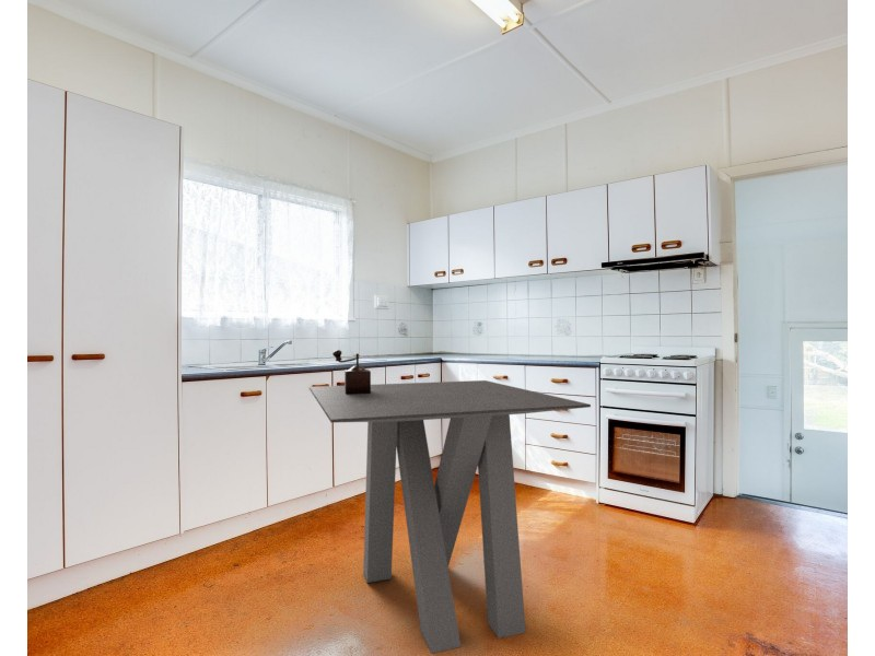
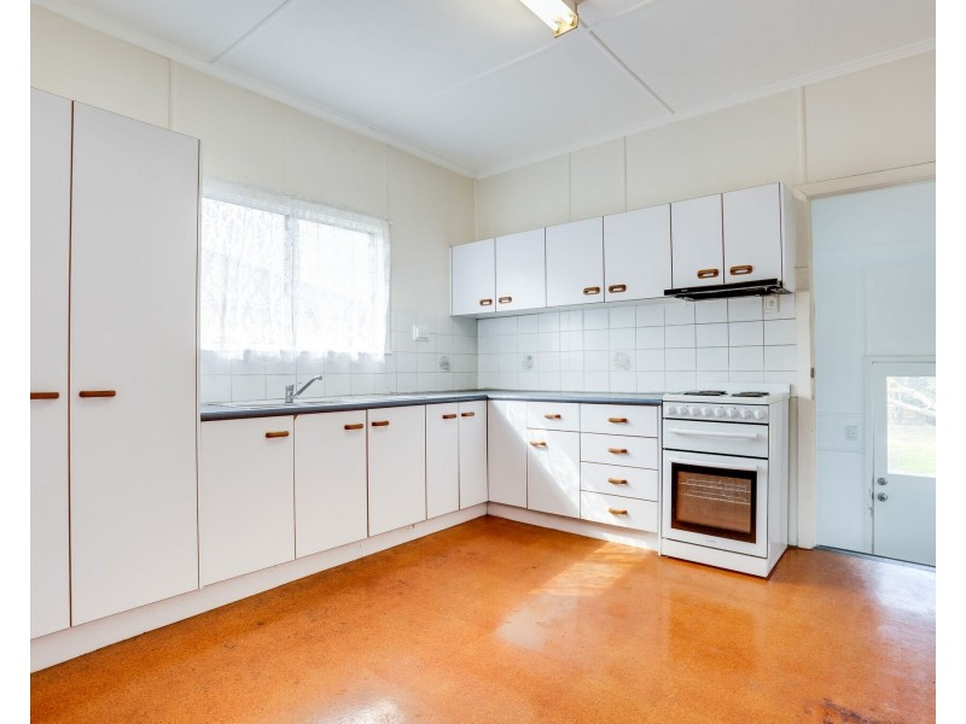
- dining table (430, 496)
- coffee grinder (351, 371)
